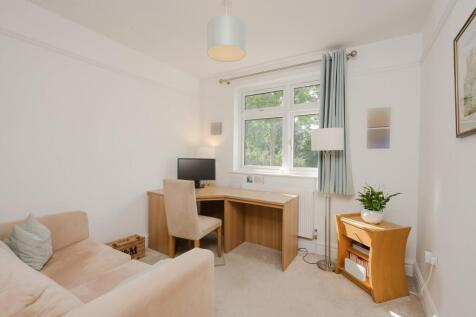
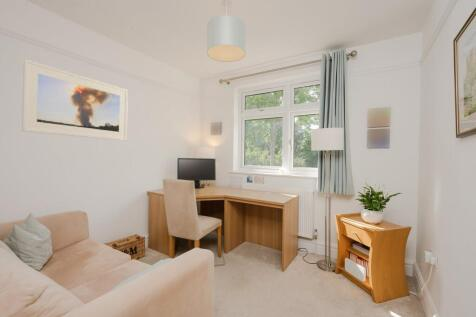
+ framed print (83, 106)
